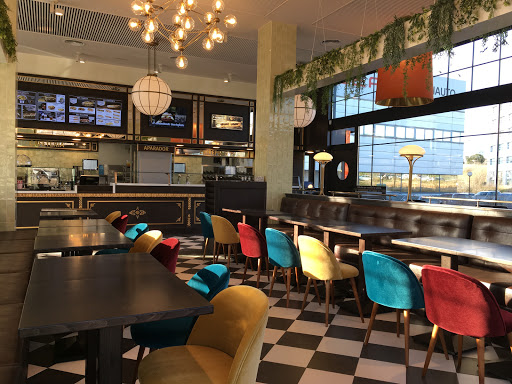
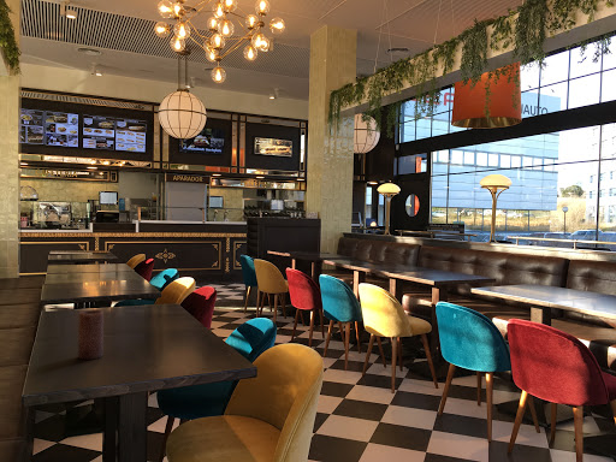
+ candle (90, 333)
